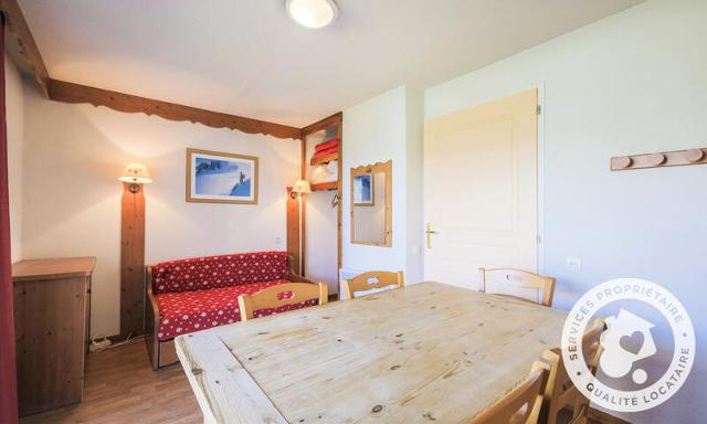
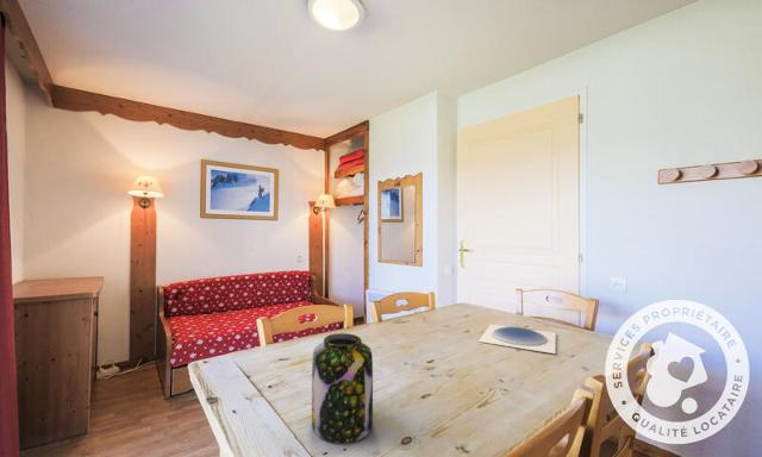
+ plate (518, 333)
+ jar (342, 381)
